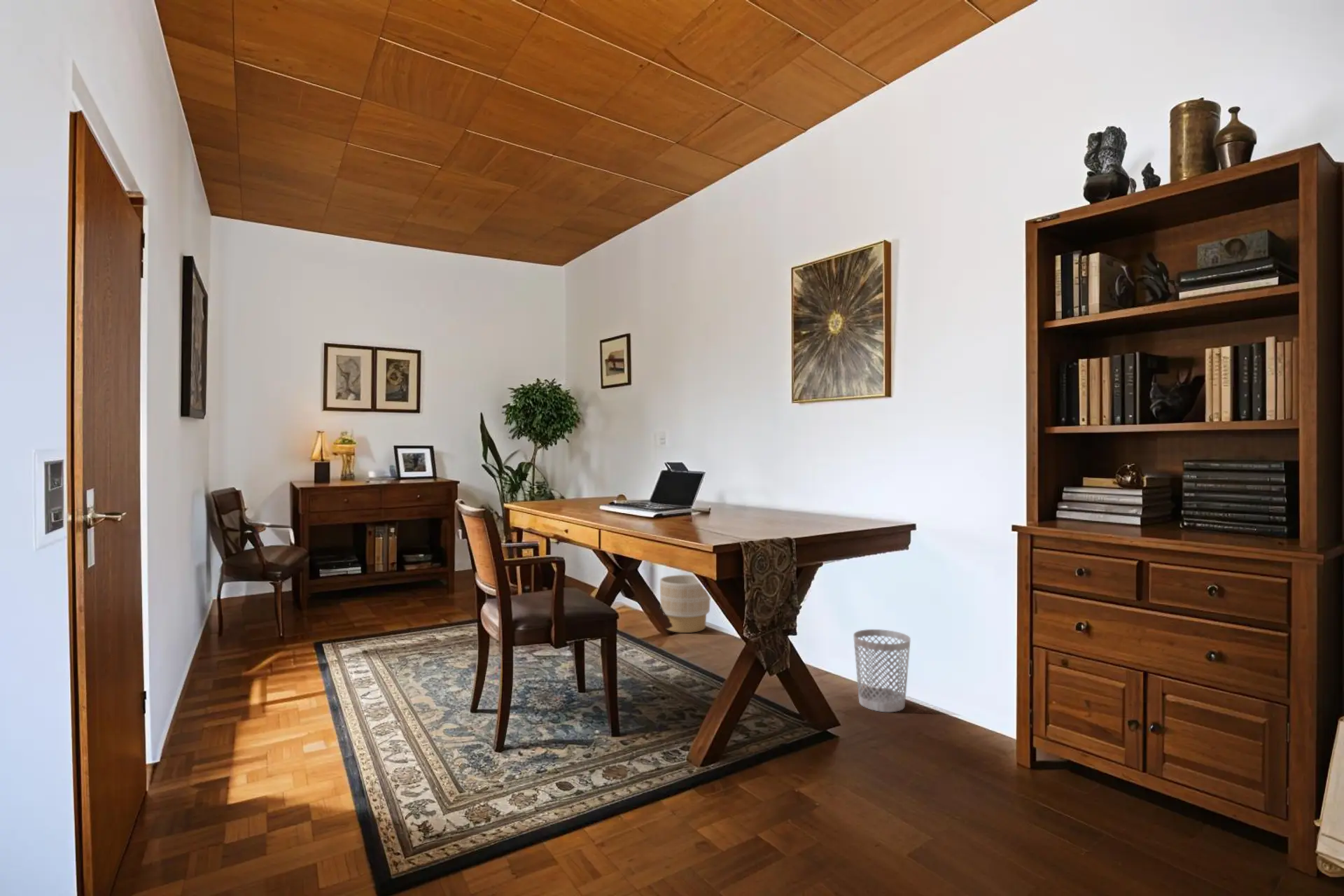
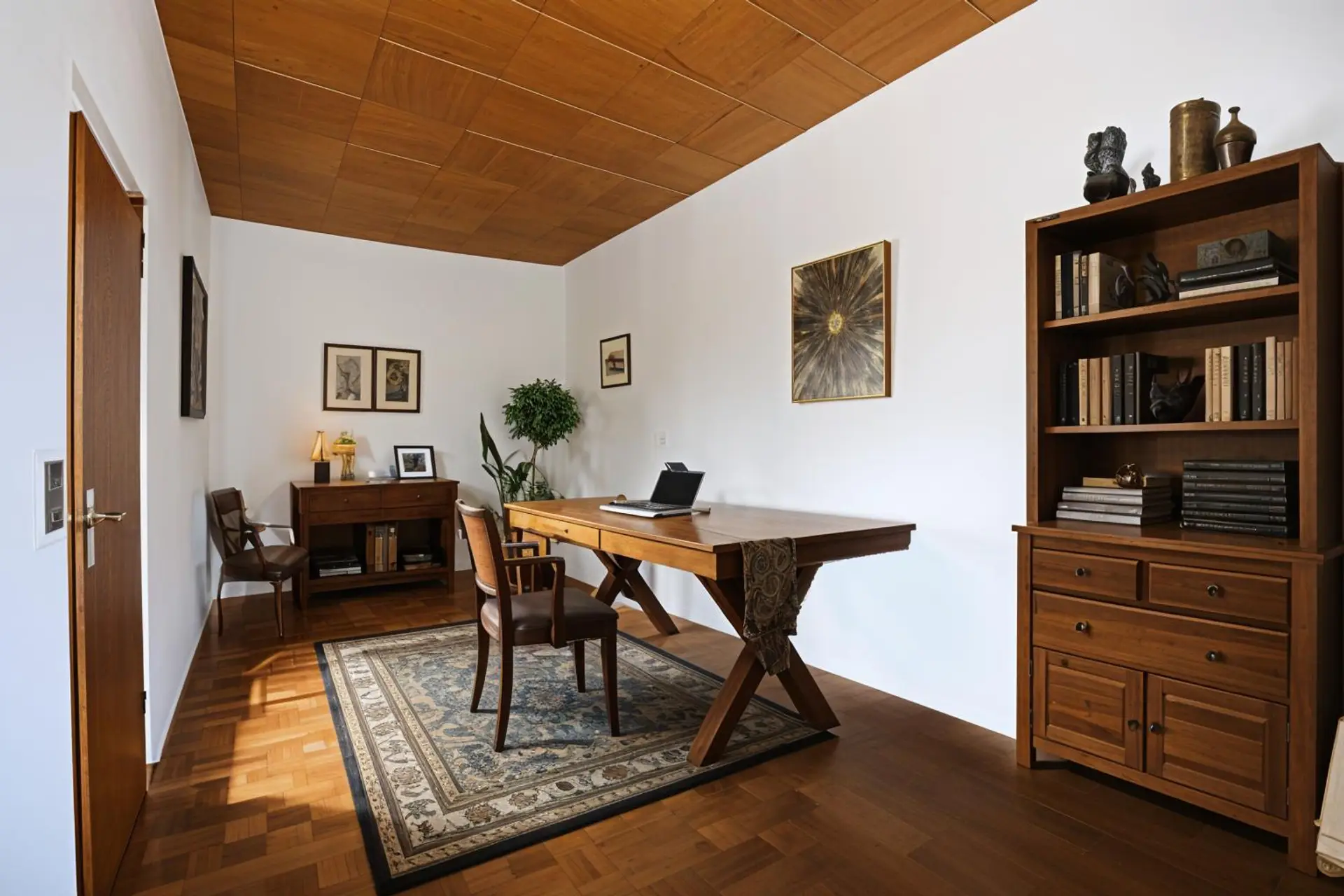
- wastebasket (881, 670)
- planter (685, 603)
